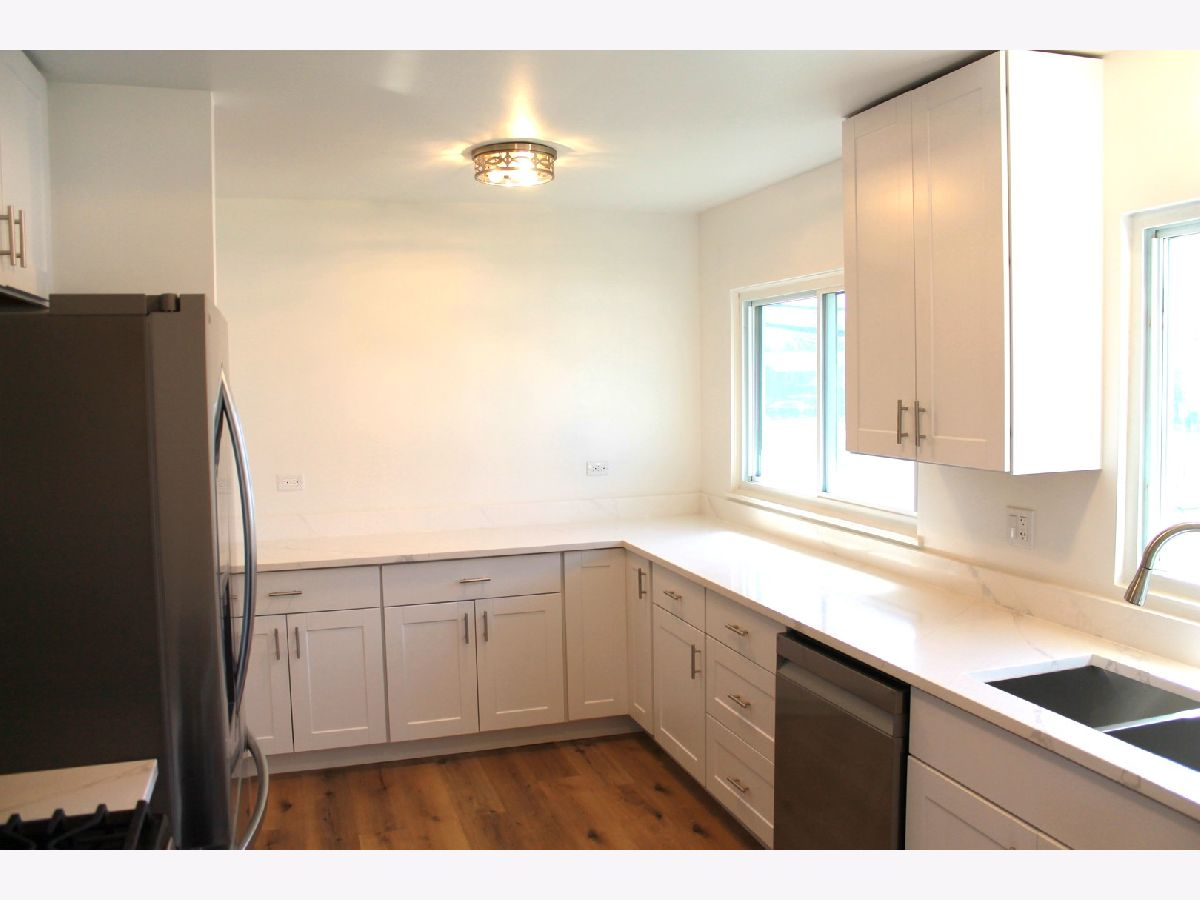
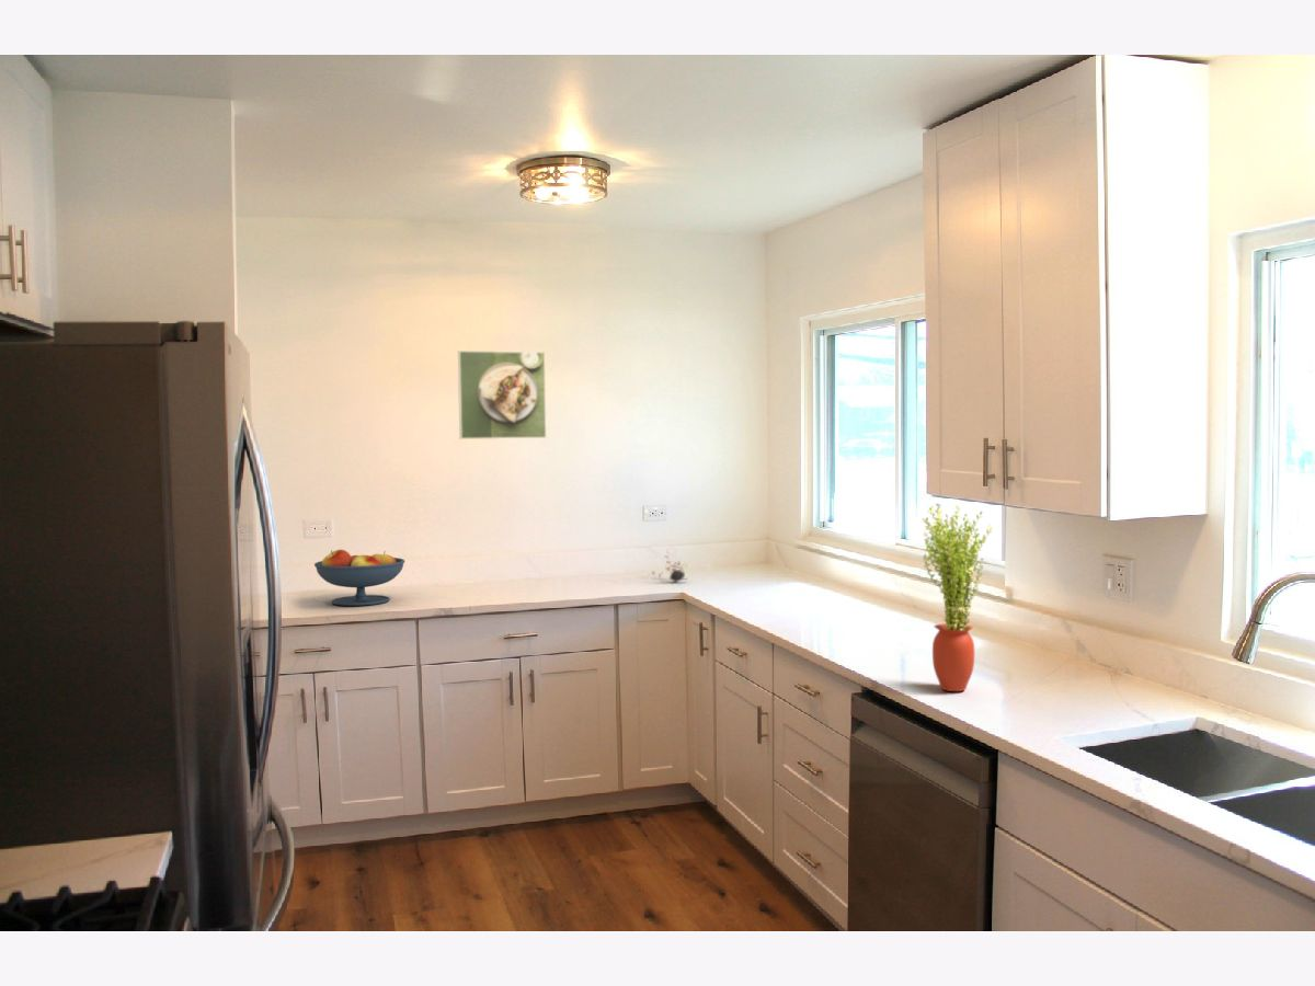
+ fruit bowl (359, 574)
+ teapot (667, 557)
+ potted plant (954, 598)
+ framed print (502, 394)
